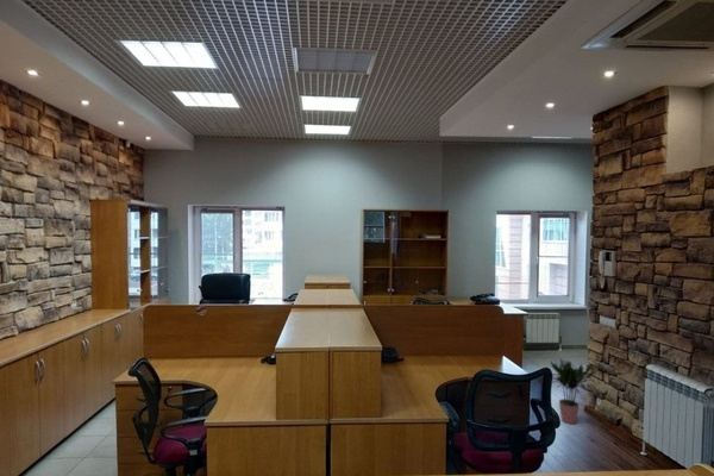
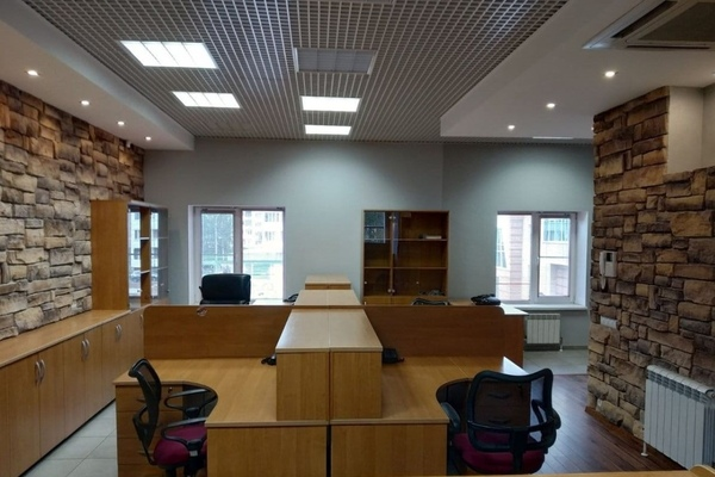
- potted plant (575, 390)
